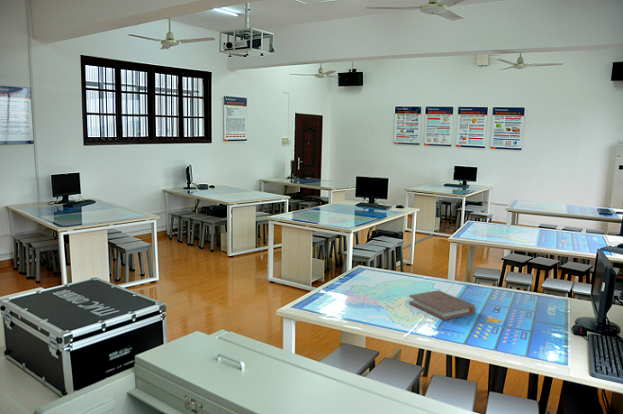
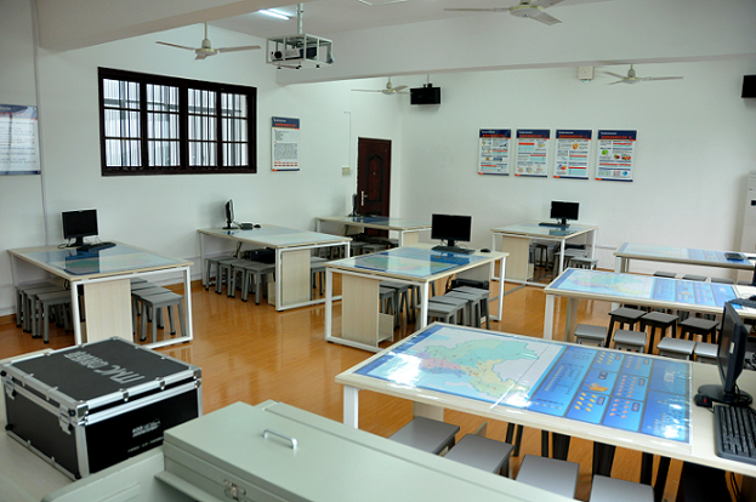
- book (441, 304)
